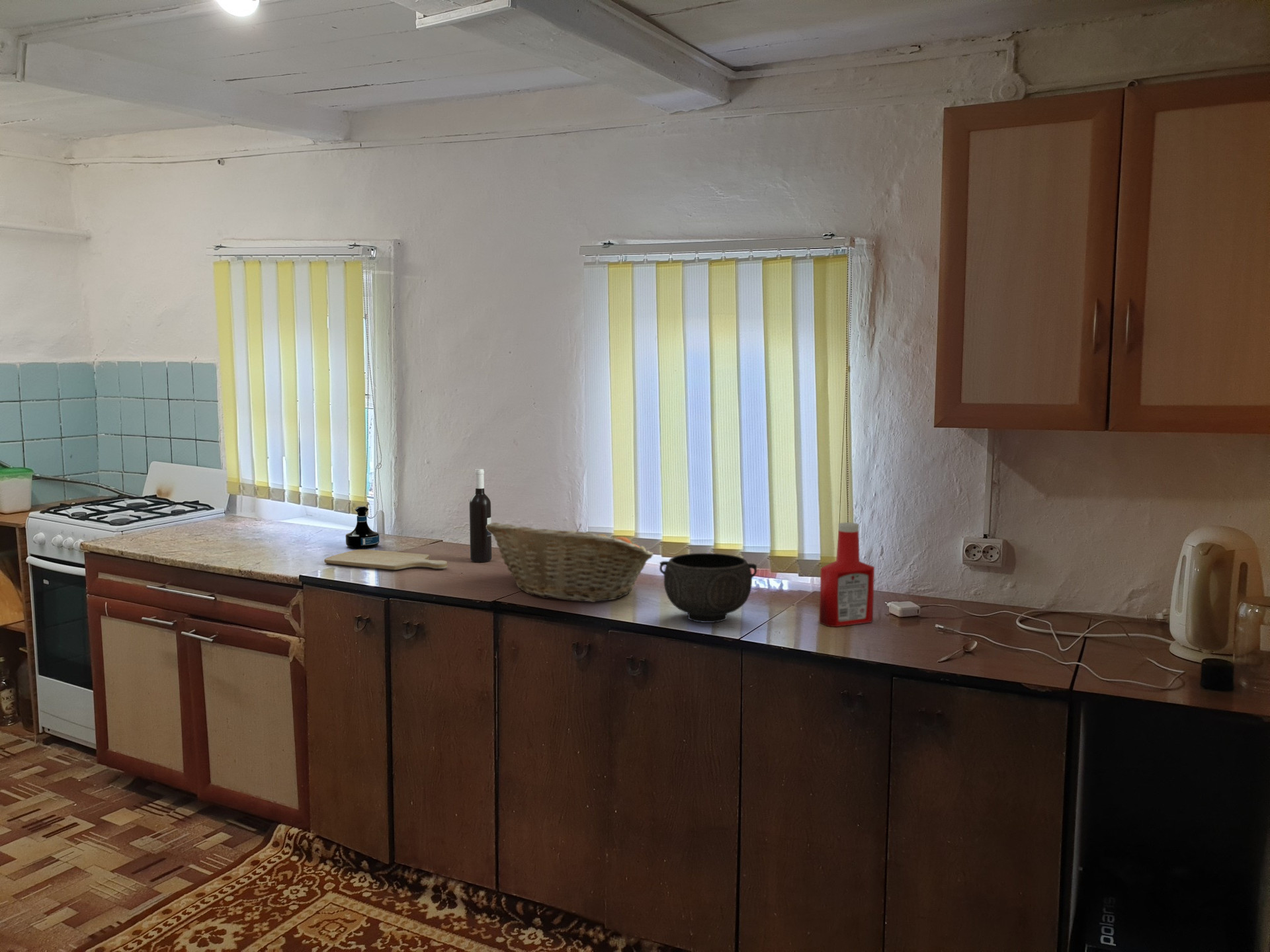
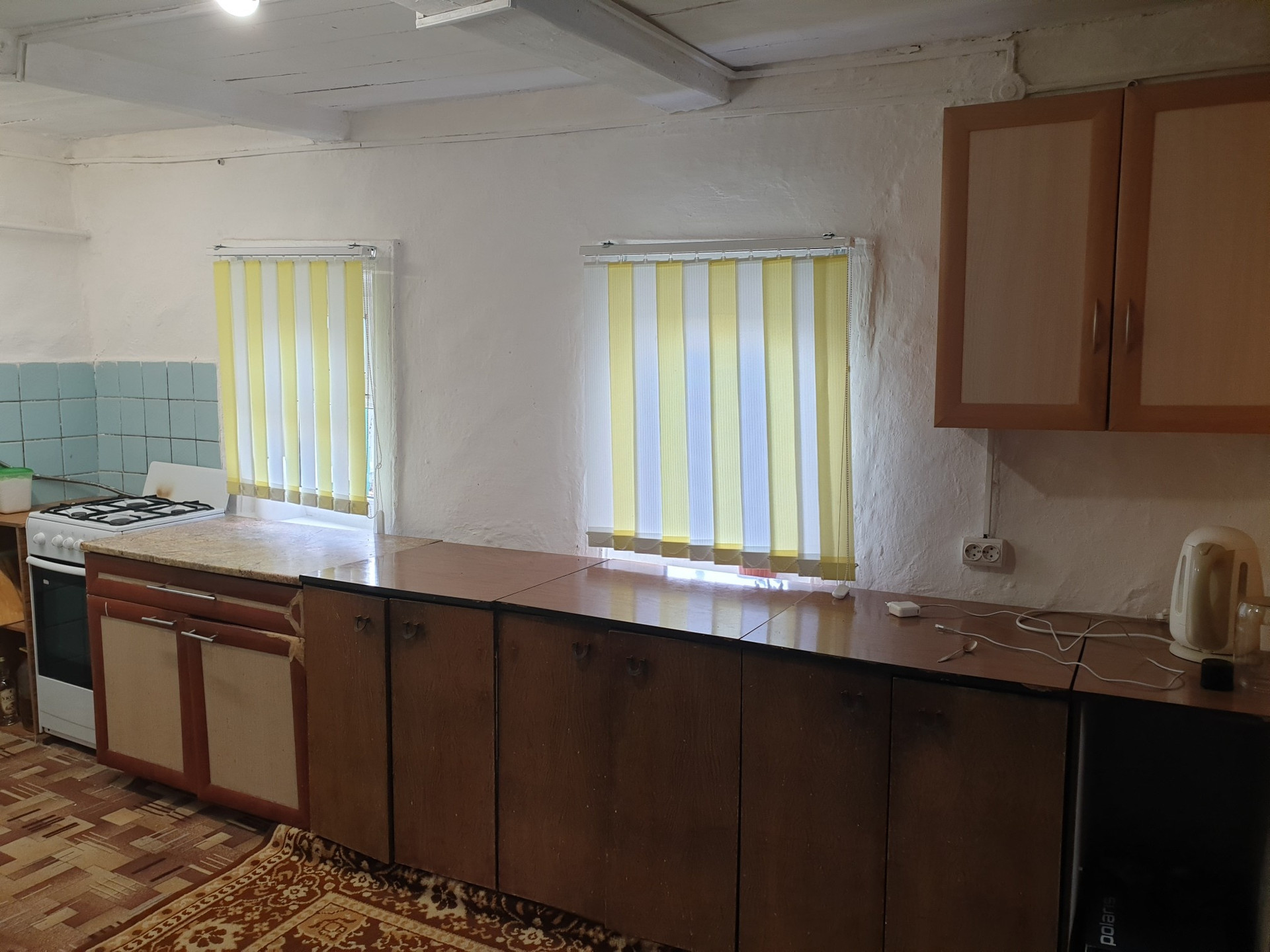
- soap bottle (847, 573)
- wine bottle (480, 514)
- tequila bottle (362, 526)
- chopping board (392, 560)
- bowl (707, 588)
- fruit basket (569, 554)
